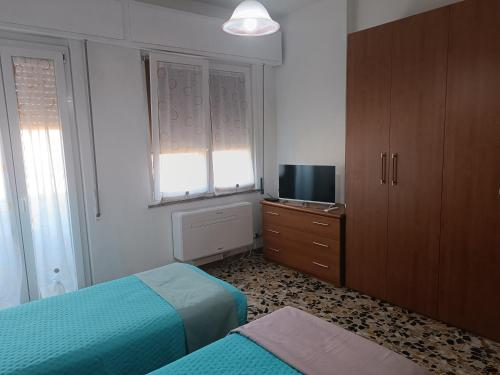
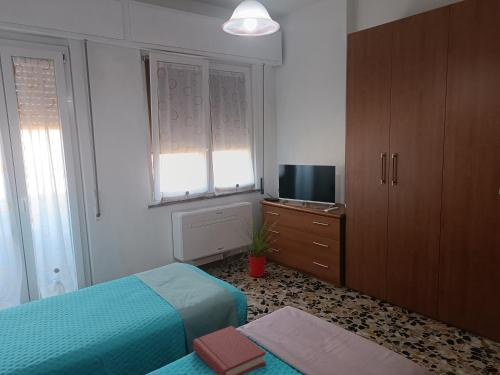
+ house plant (257, 244)
+ hardback book (228, 351)
